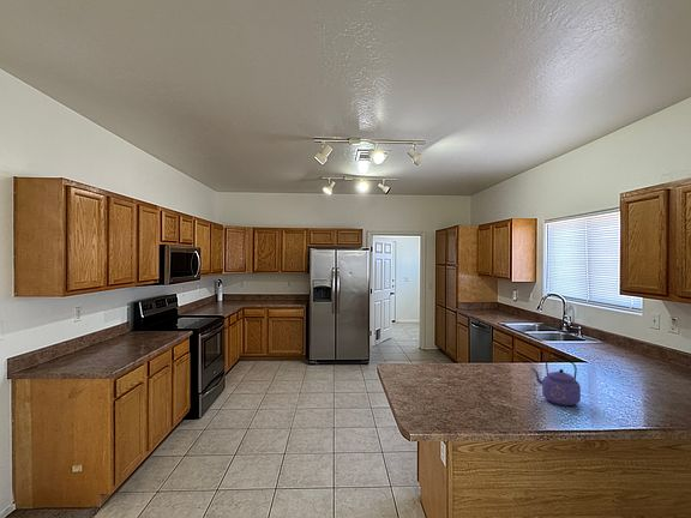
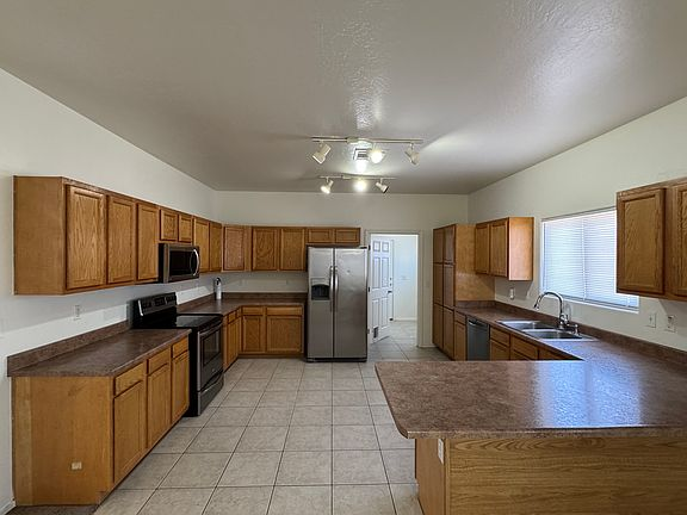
- kettle (554, 378)
